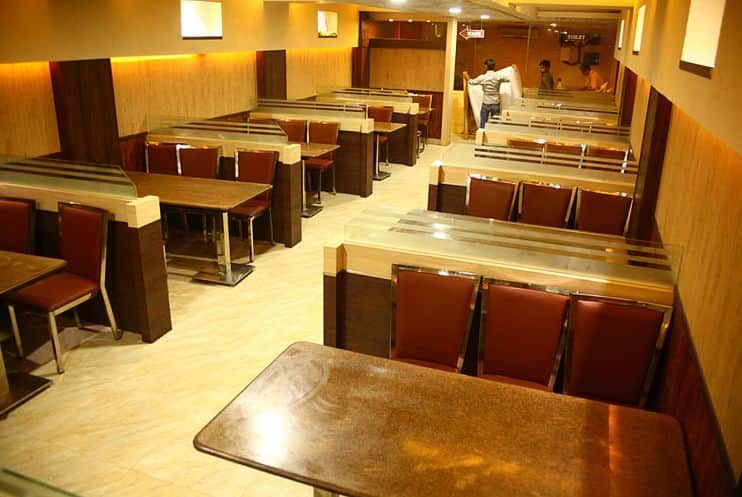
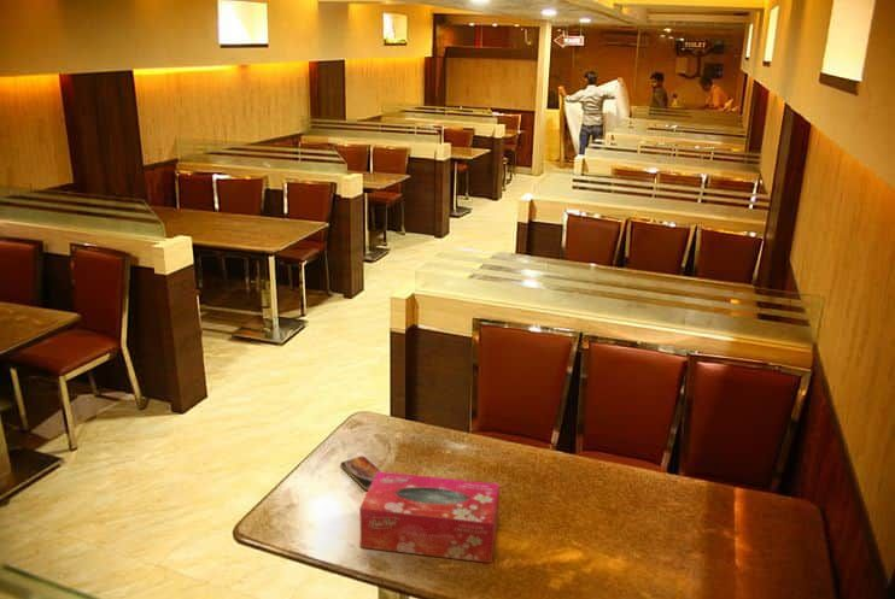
+ tissue box (431, 515)
+ smartphone (364, 472)
